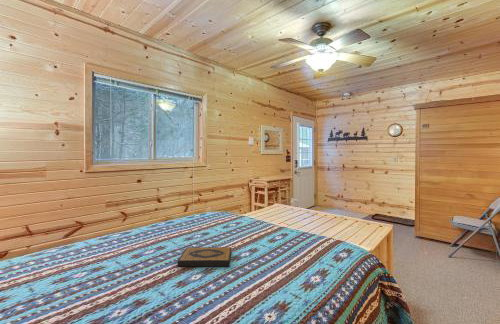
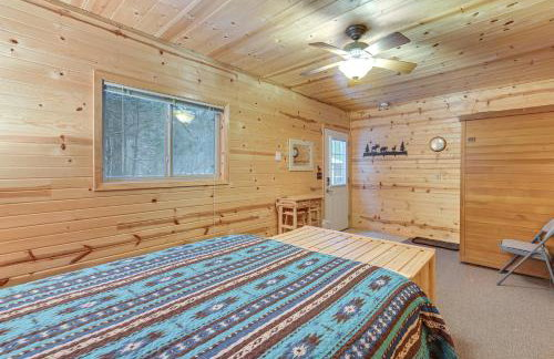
- hardback book (206, 256)
